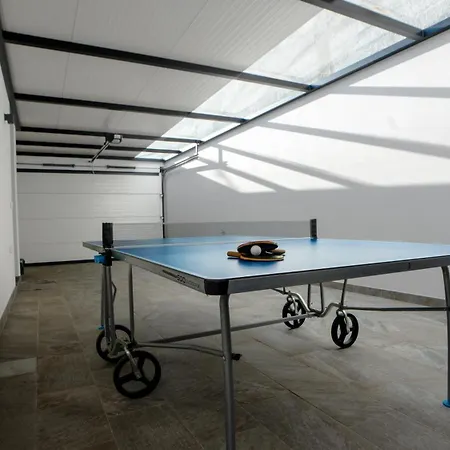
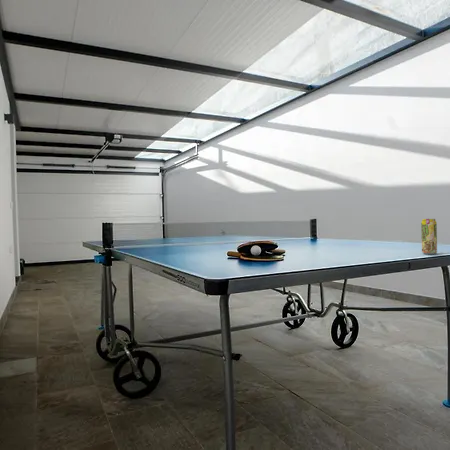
+ beverage can (429, 235)
